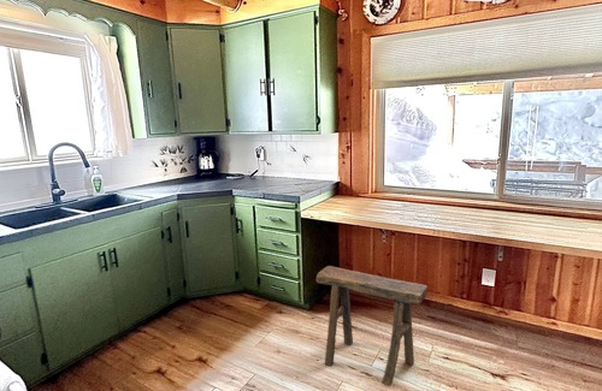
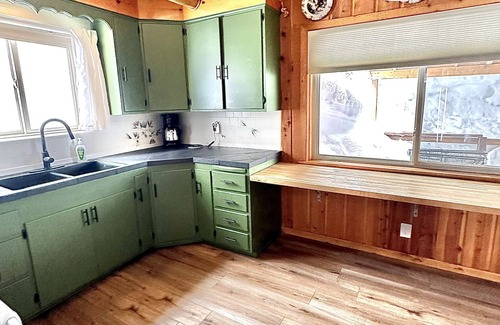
- stool (350, 321)
